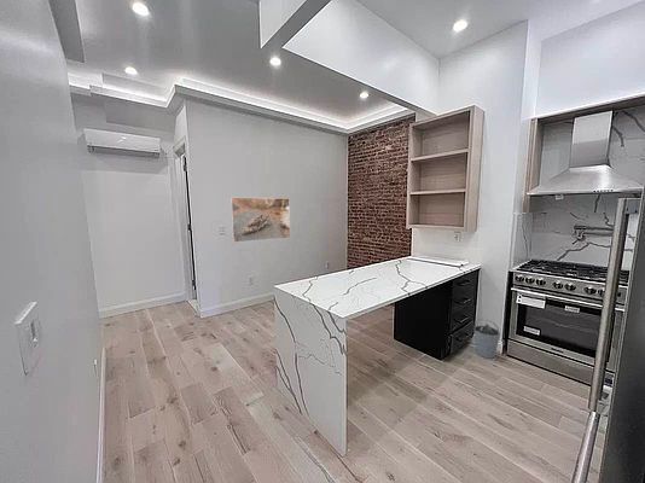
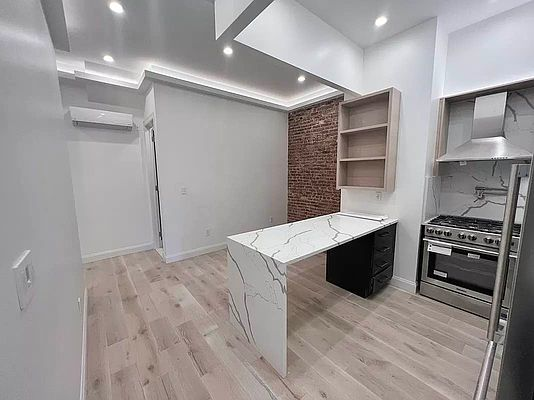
- trash bin (486, 337)
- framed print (262, 219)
